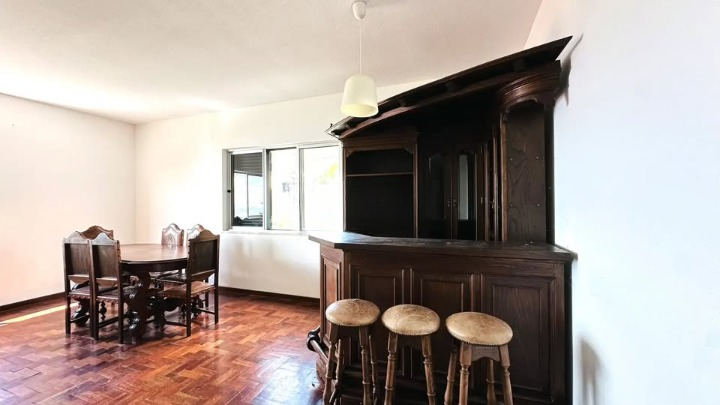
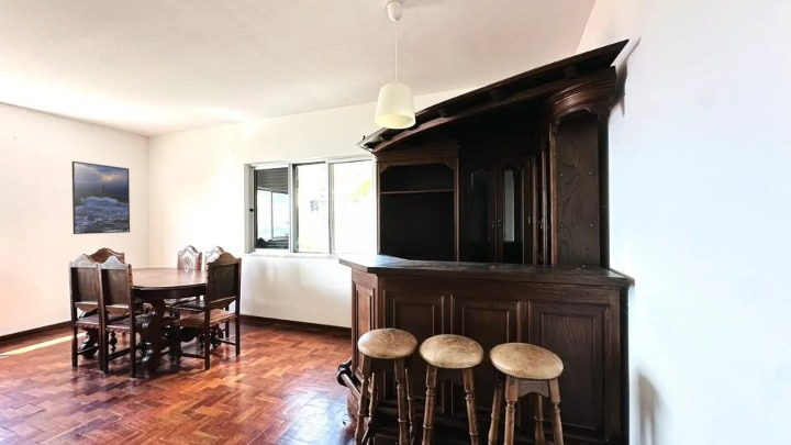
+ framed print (102, 199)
